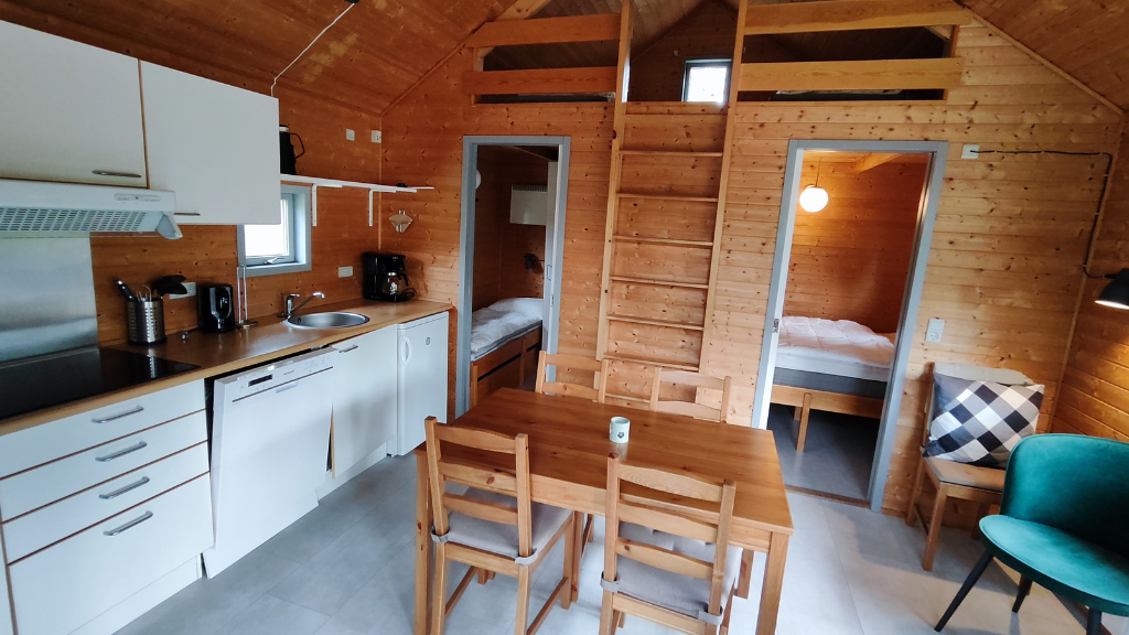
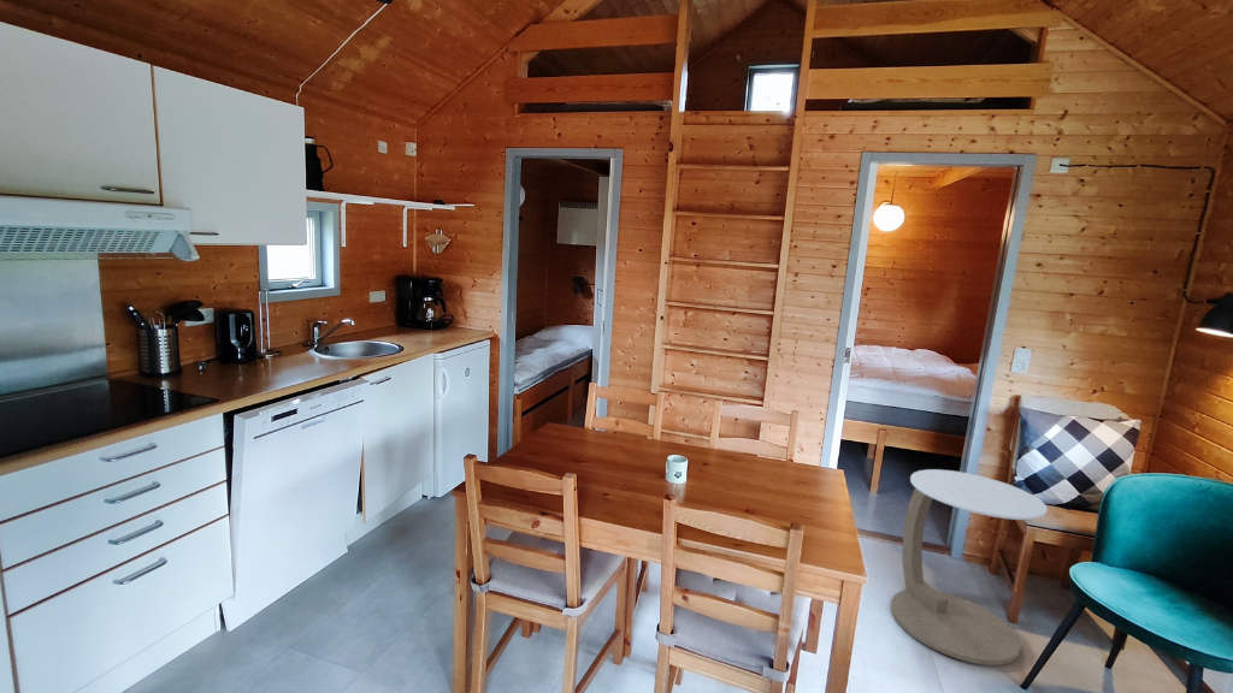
+ side table (921, 555)
